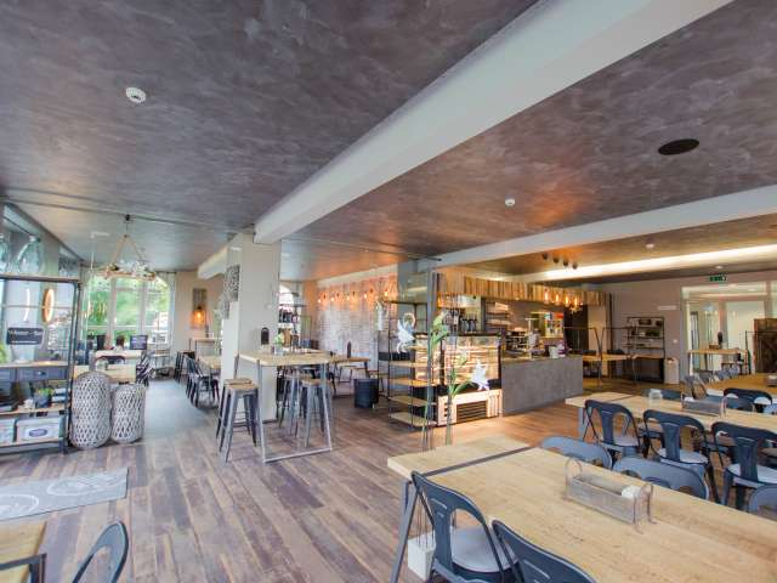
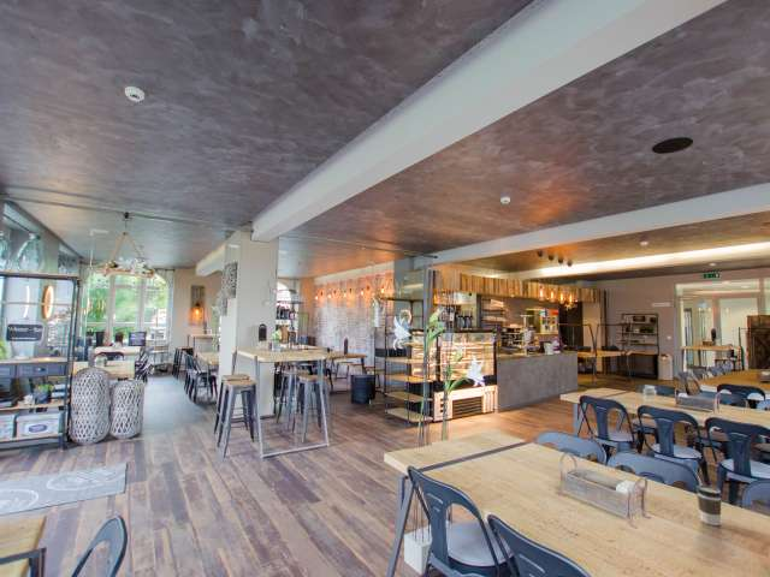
+ coffee cup (709, 505)
